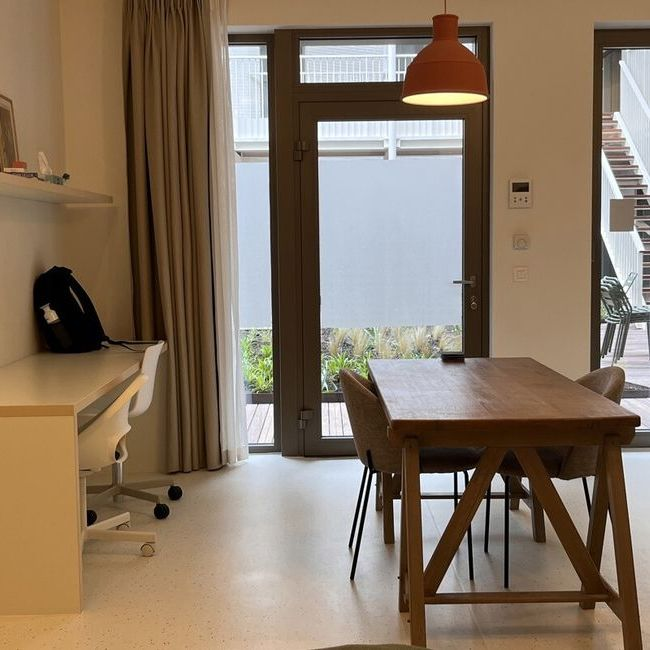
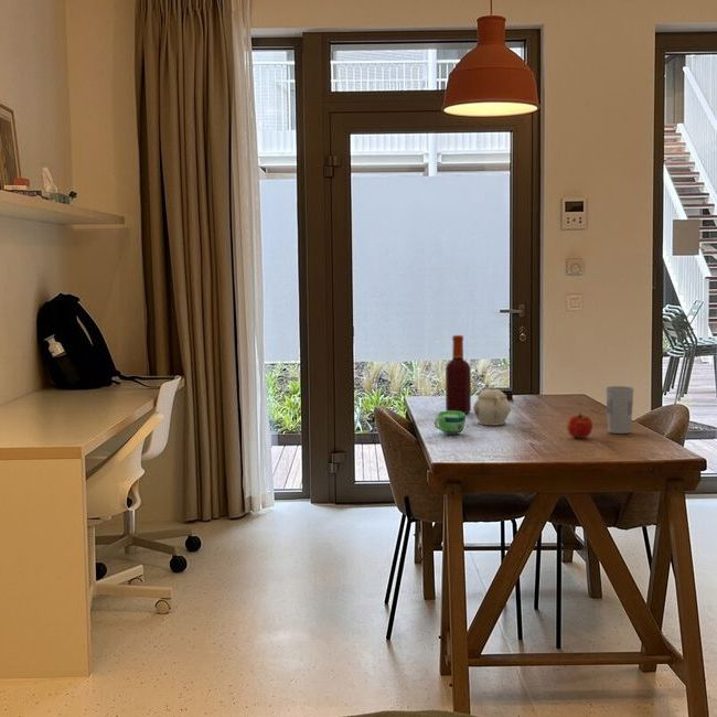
+ cup (619, 409)
+ fruit (579, 425)
+ cup (449, 424)
+ teapot (492, 405)
+ bottle (458, 374)
